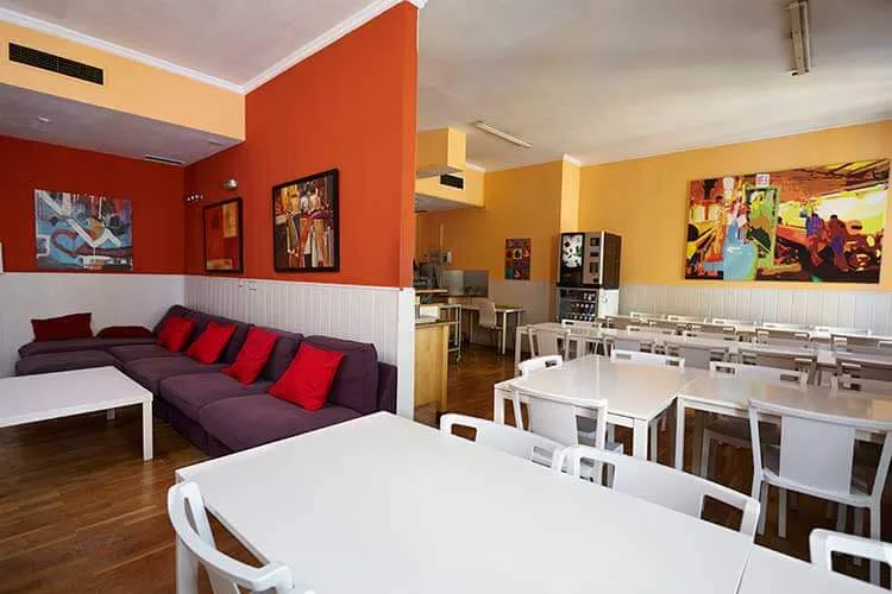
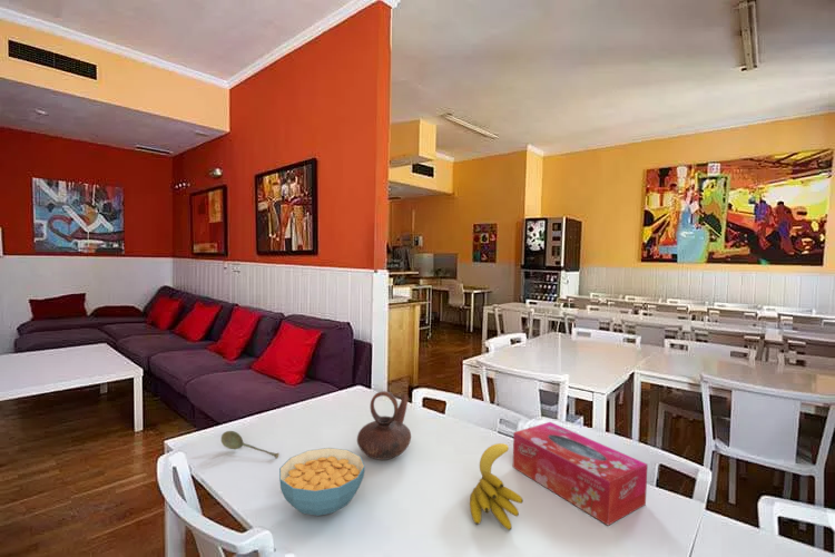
+ banana (498, 480)
+ tissue box (574, 466)
+ cereal bowl (322, 487)
+ teapot (387, 419)
+ soupspoon (248, 444)
